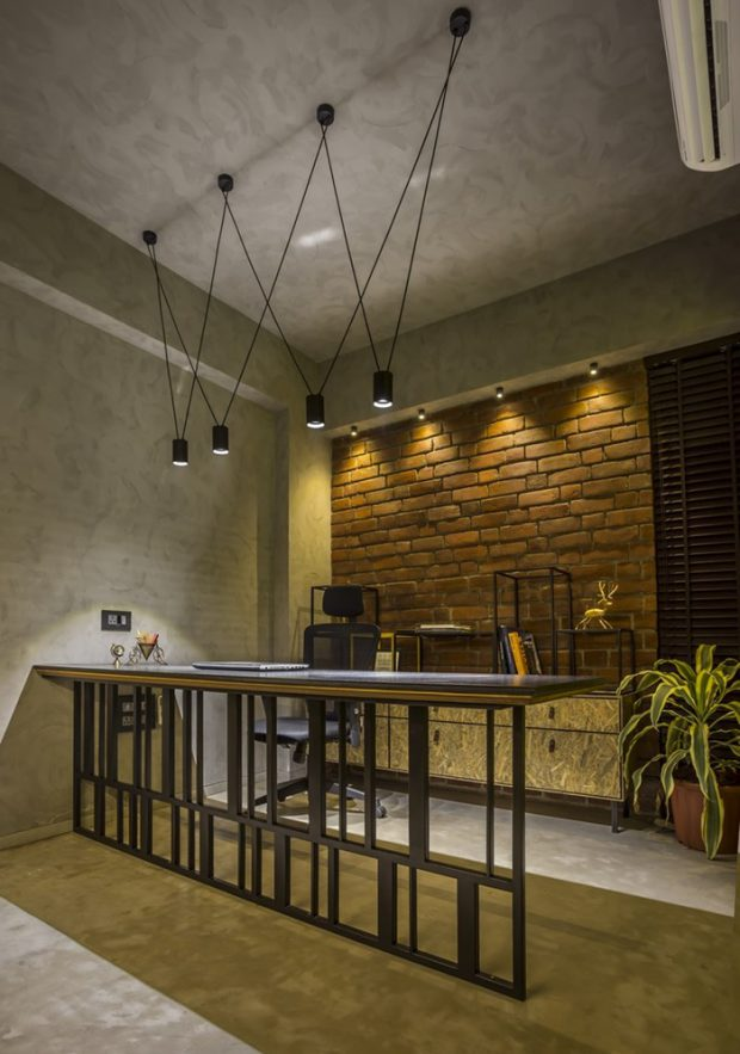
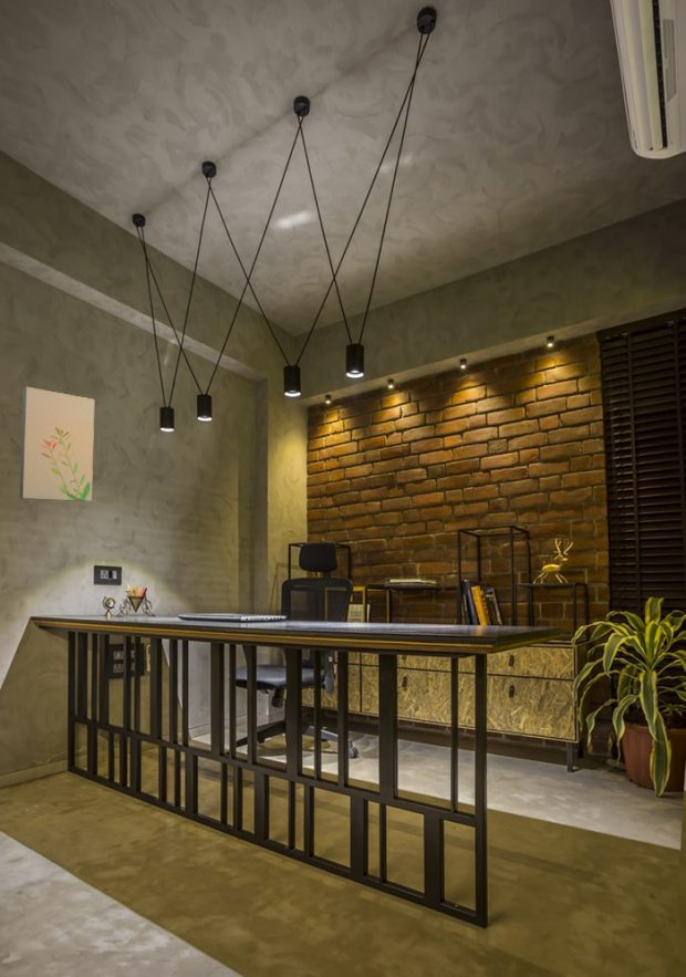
+ wall art (59, 446)
